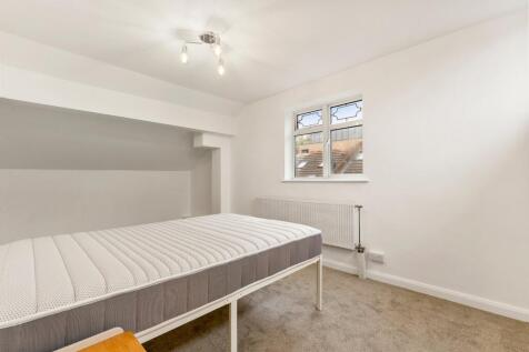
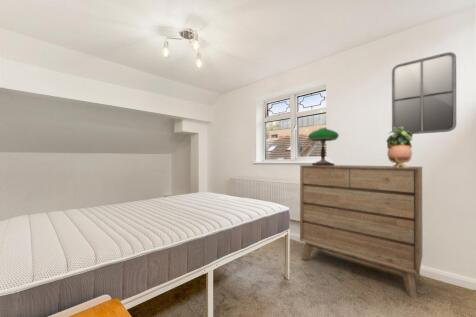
+ dresser (356, 216)
+ potted plant (399, 146)
+ home mirror (421, 96)
+ table lamp (323, 146)
